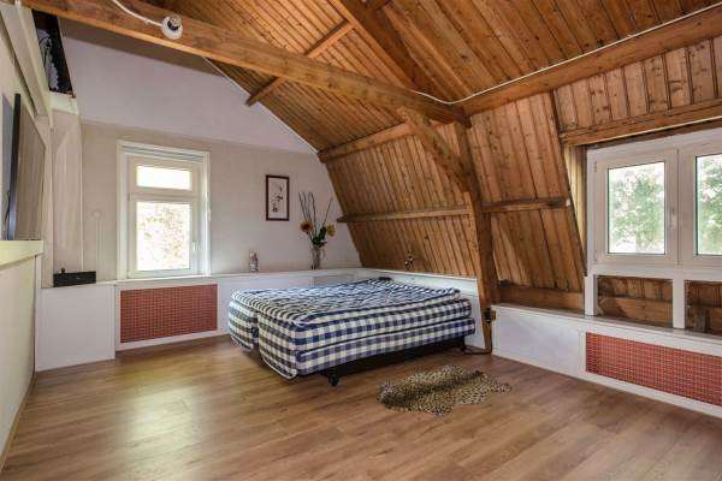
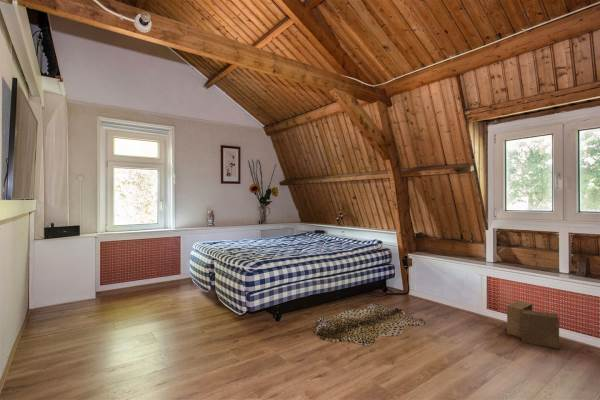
+ cardboard box (535, 324)
